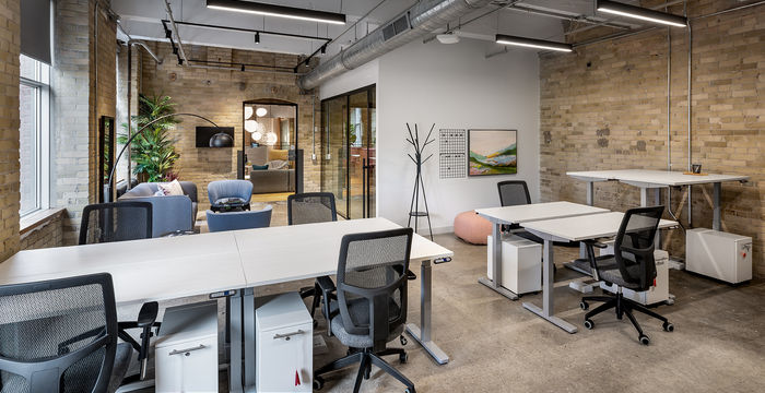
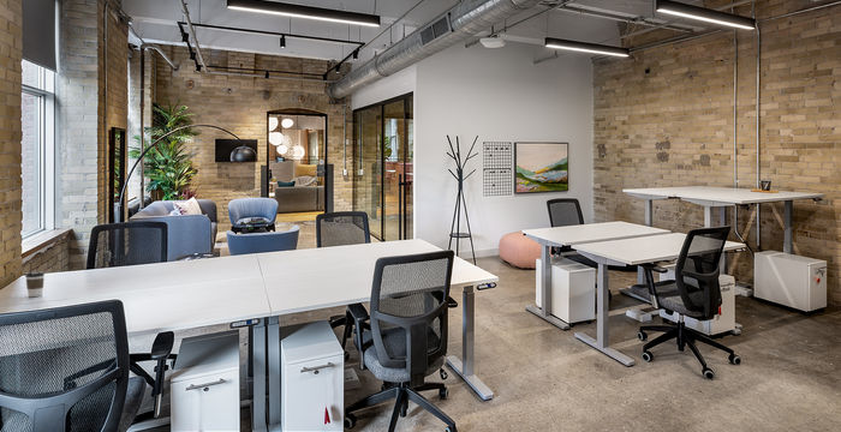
+ coffee cup (35, 283)
